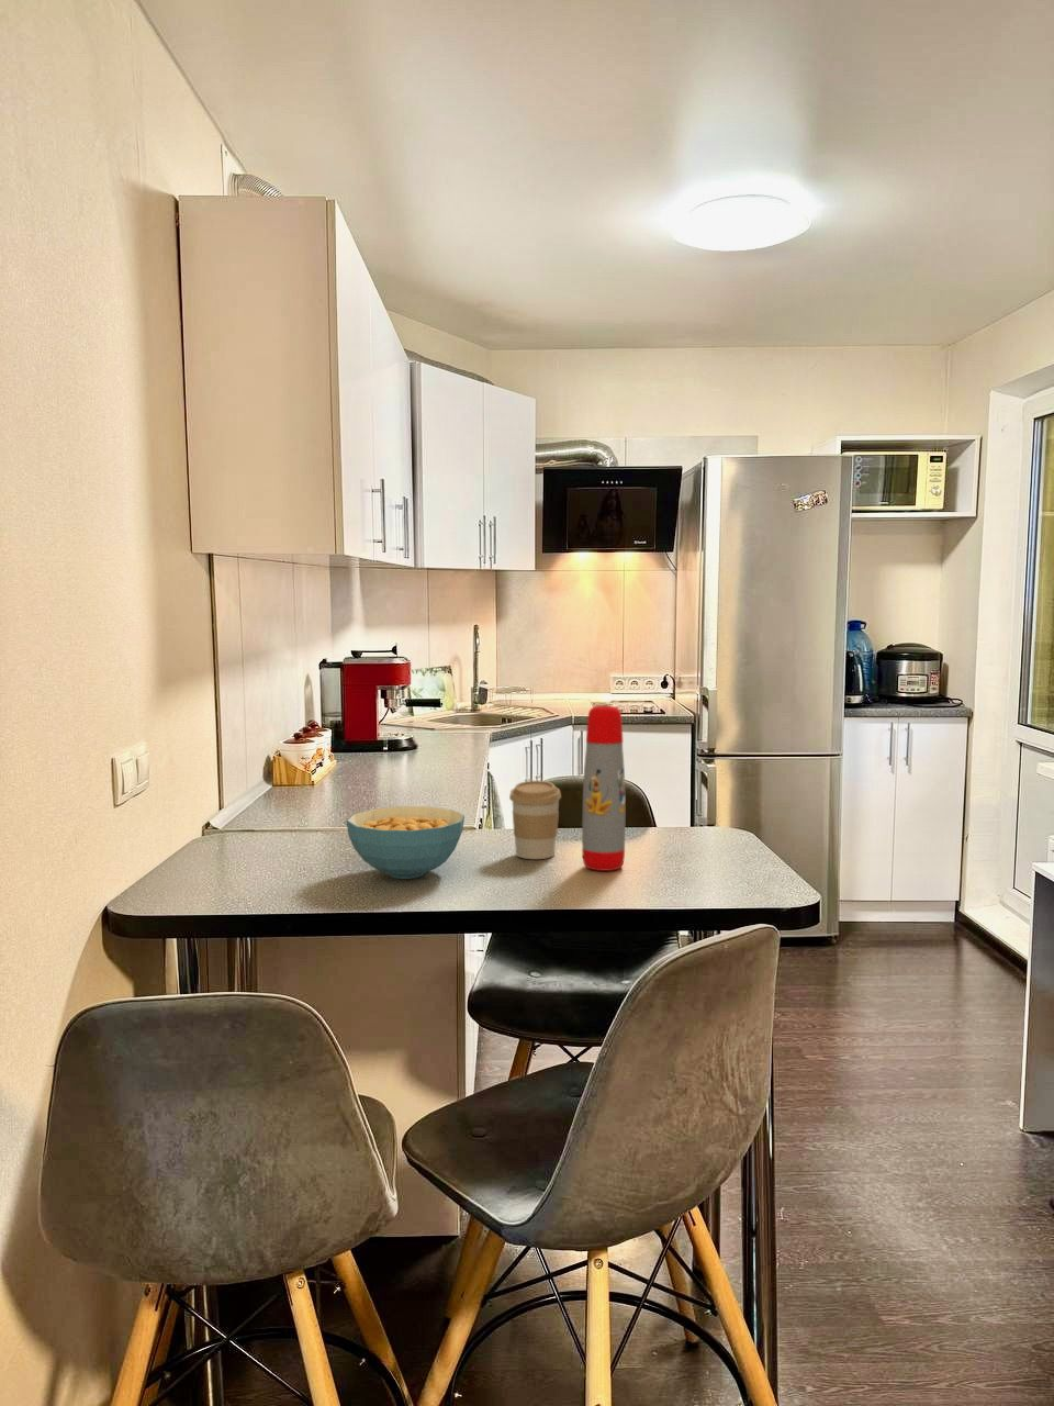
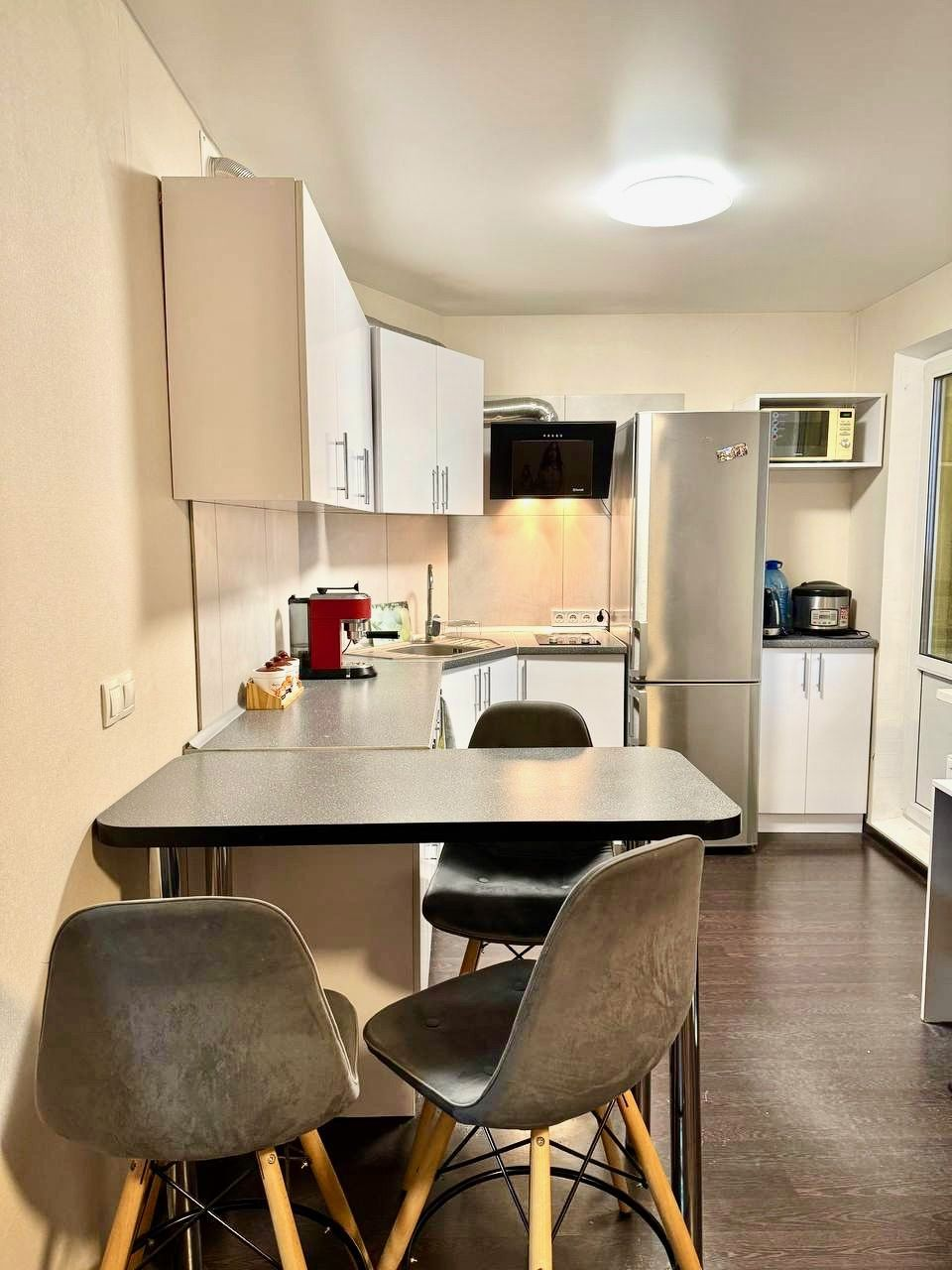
- coffee cup (535, 818)
- water bottle (603, 786)
- cereal bowl (406, 846)
